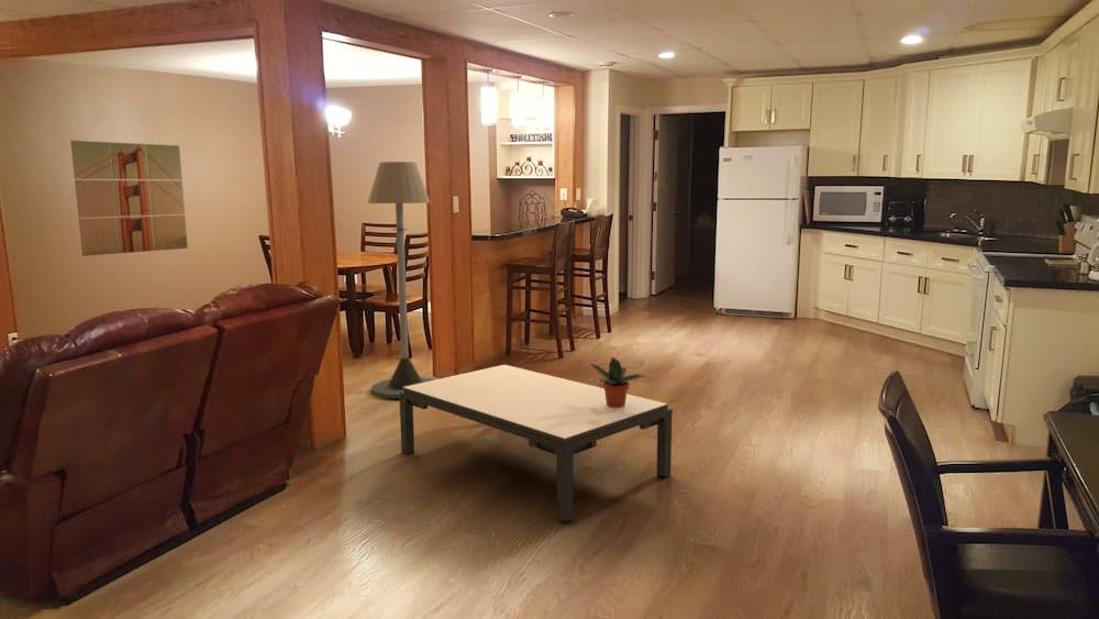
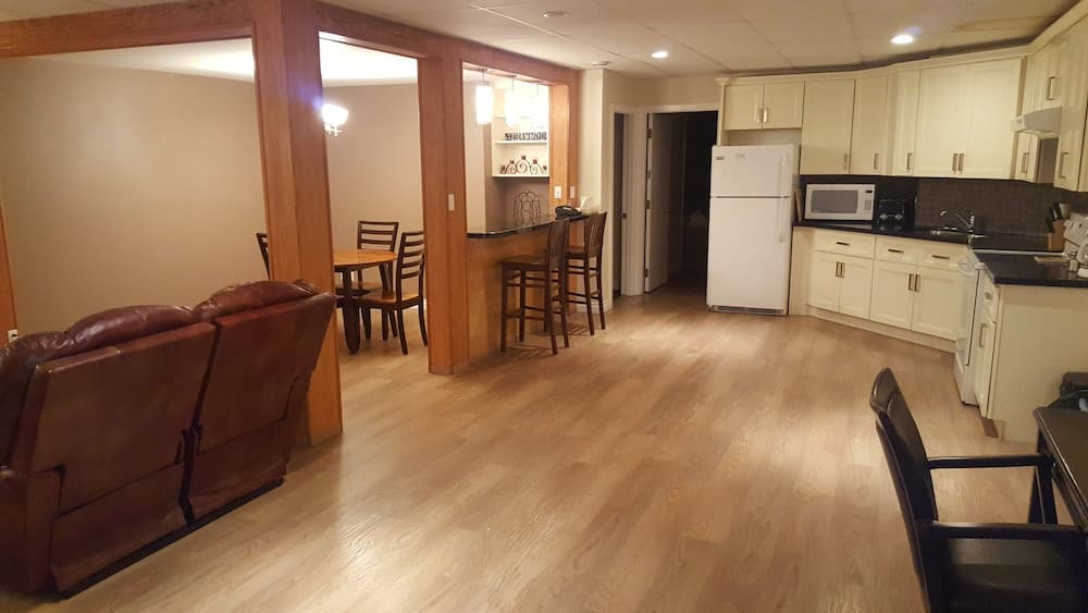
- coffee table (530, 429)
- floor lamp (401, 278)
- wall art (133, 198)
- potted plant (615, 379)
